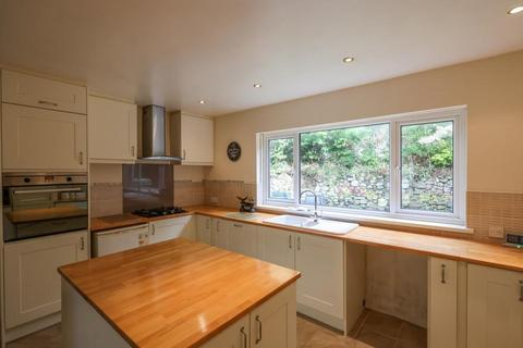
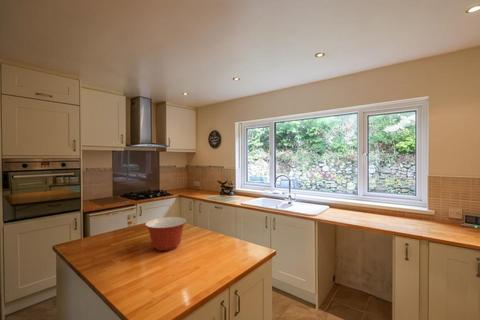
+ mixing bowl (166, 234)
